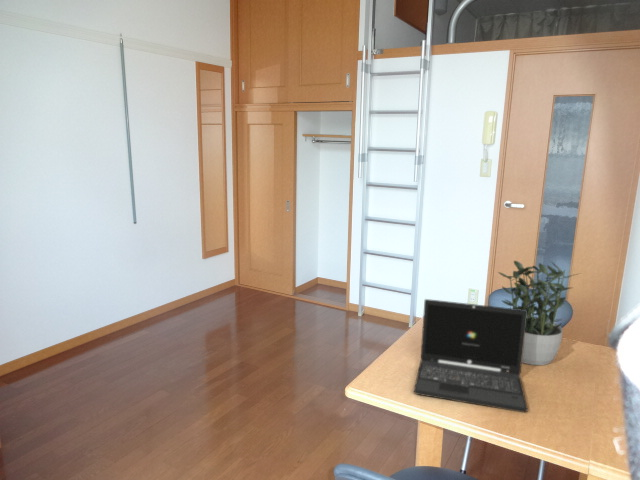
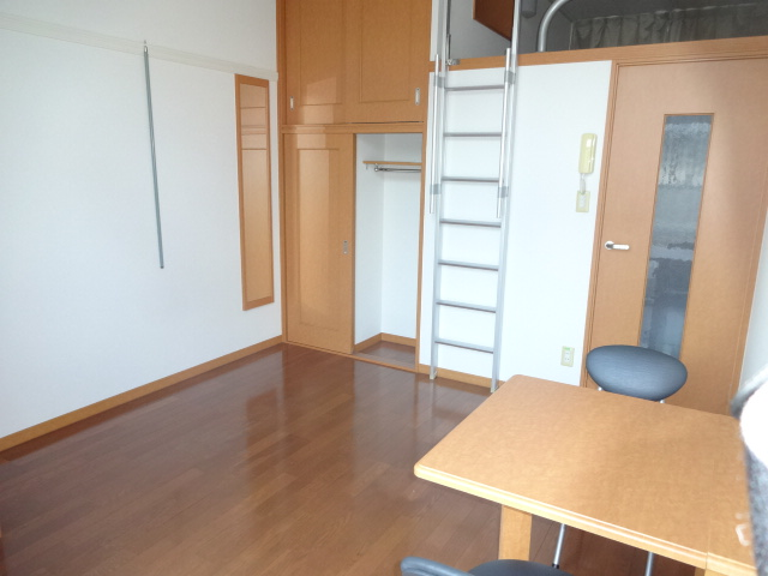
- potted plant (534, 309)
- laptop (471, 351)
